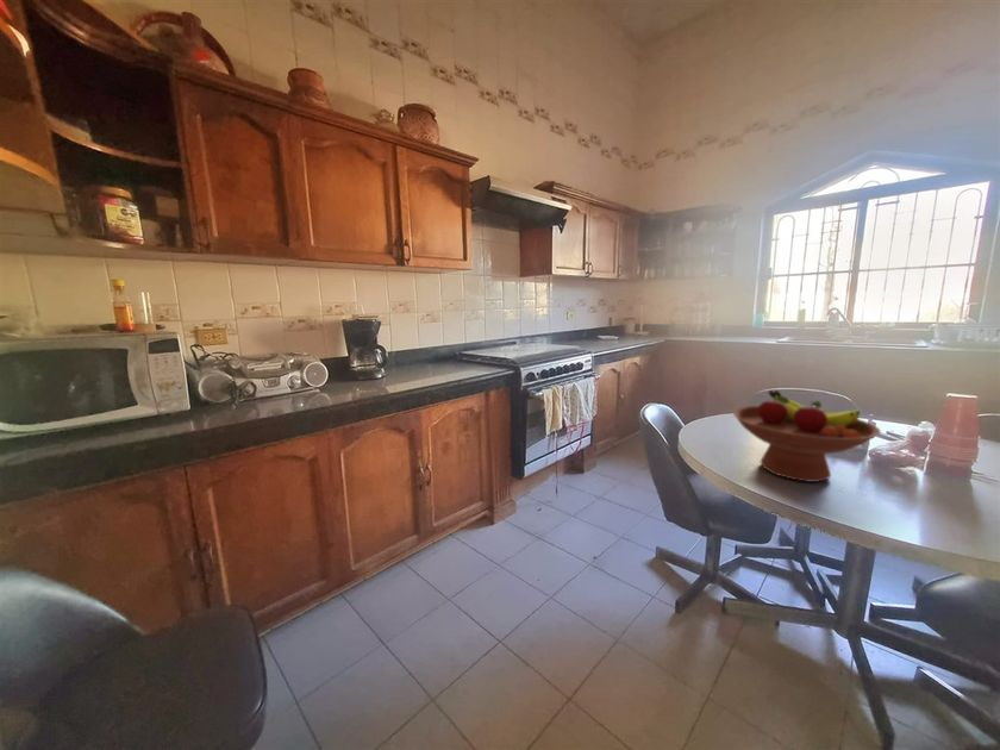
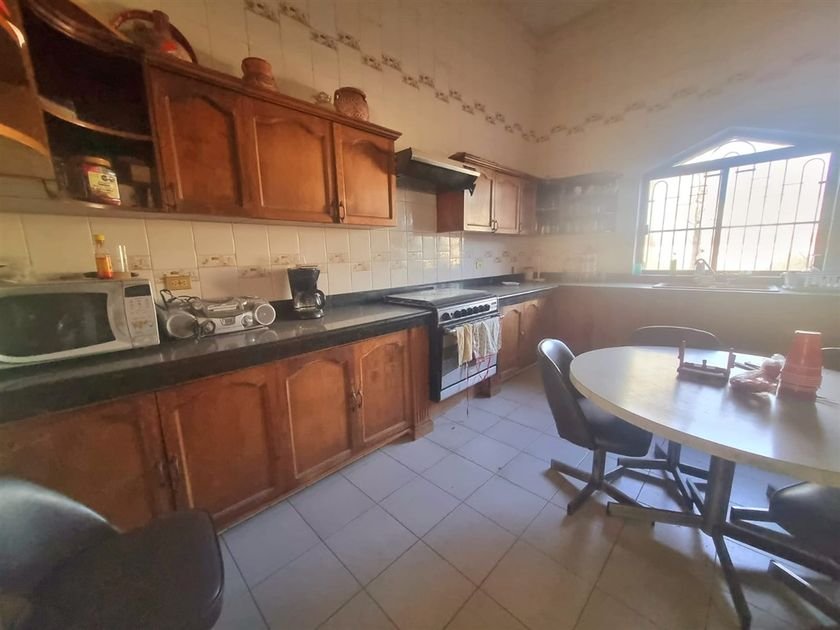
- fruit bowl (798, 435)
